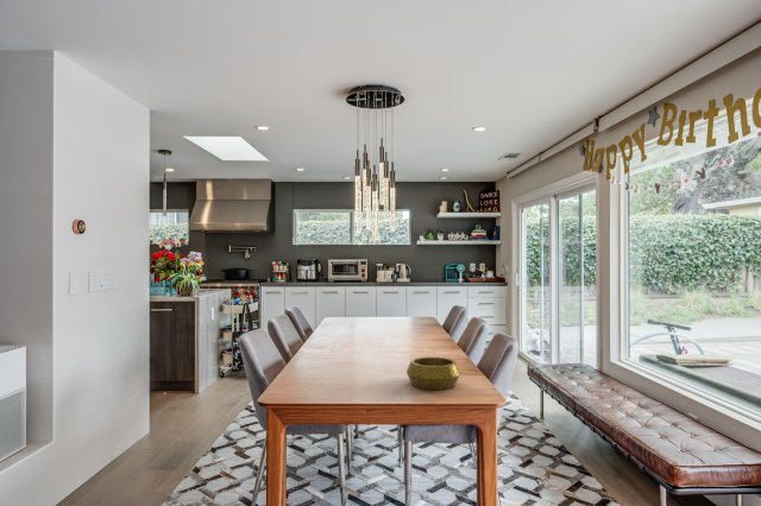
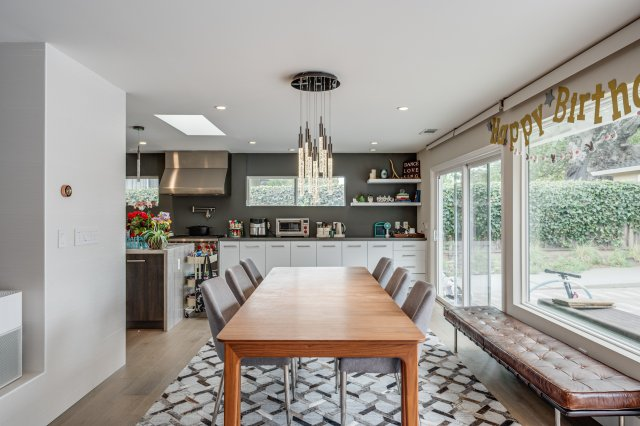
- decorative bowl (433, 372)
